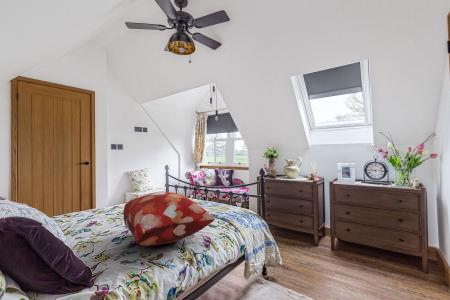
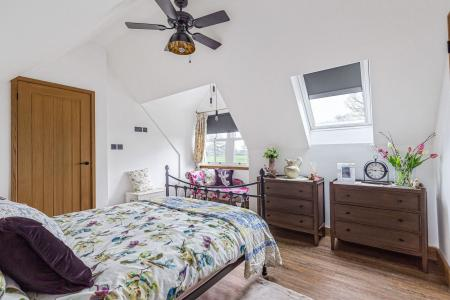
- decorative pillow (166, 216)
